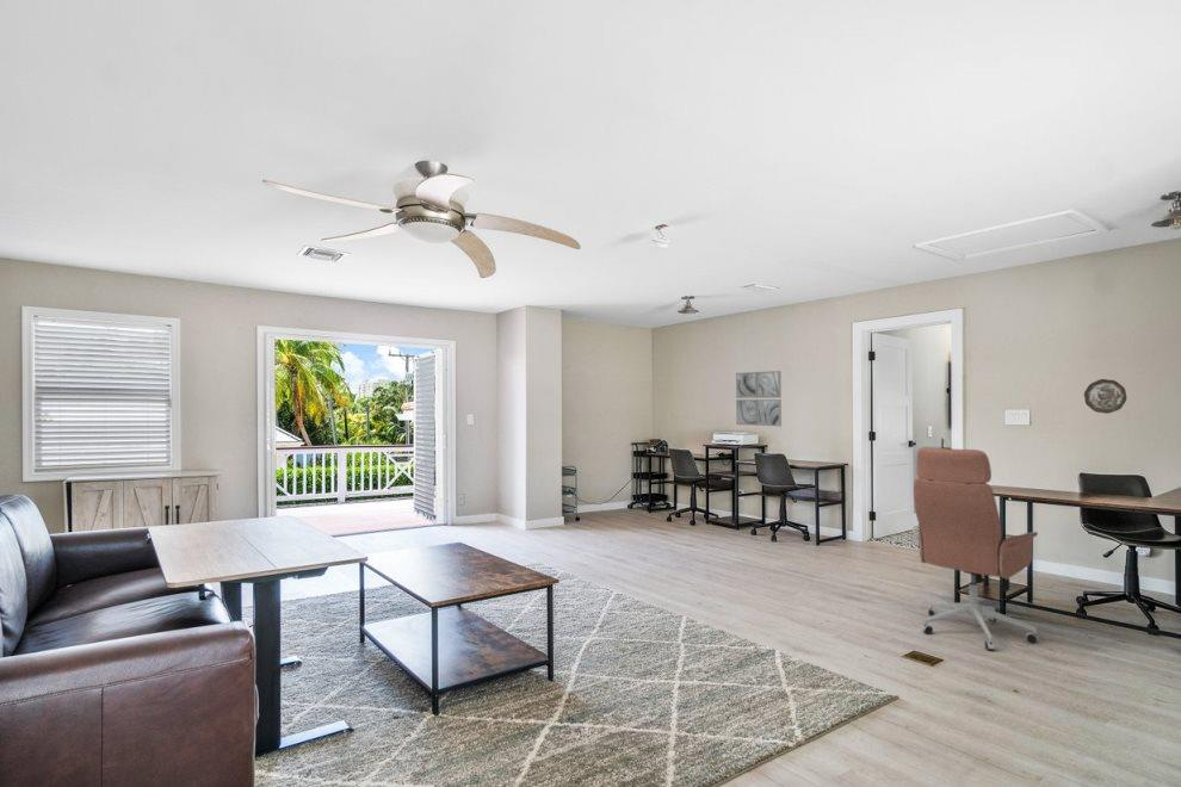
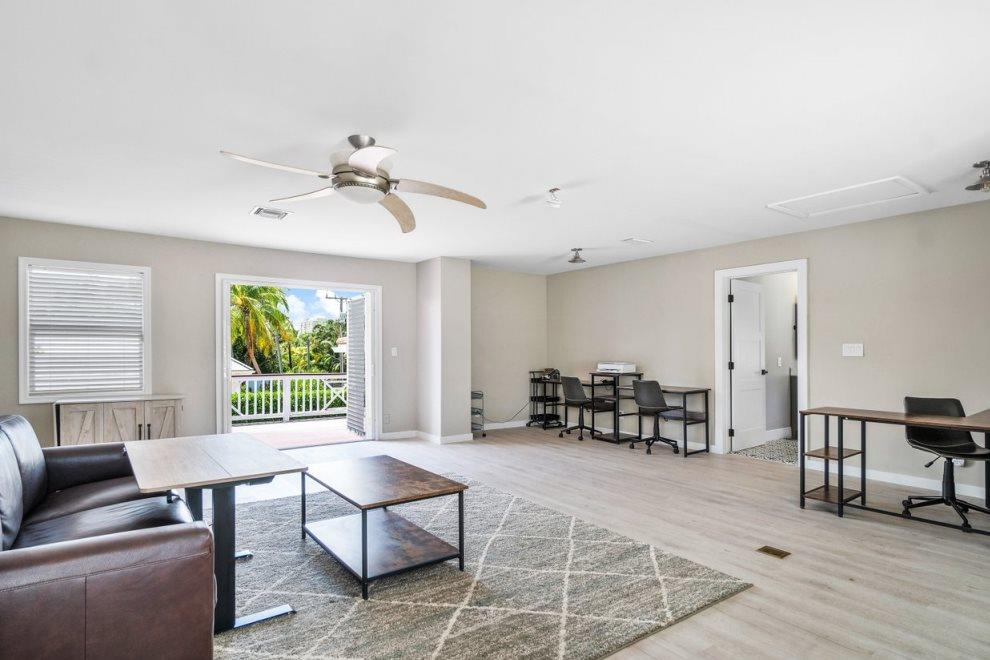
- office chair (970, 539)
- decorative plate (1105, 396)
- wall art (758, 397)
